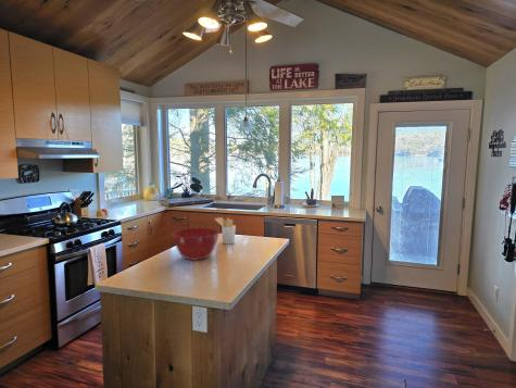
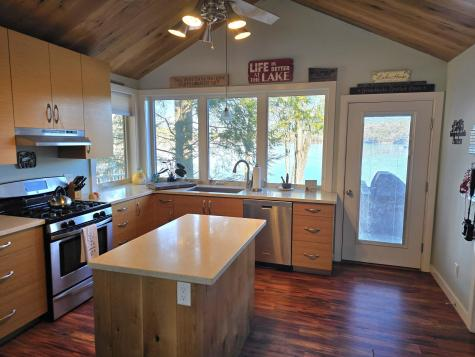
- utensil holder (225, 229)
- mixing bowl (196, 245)
